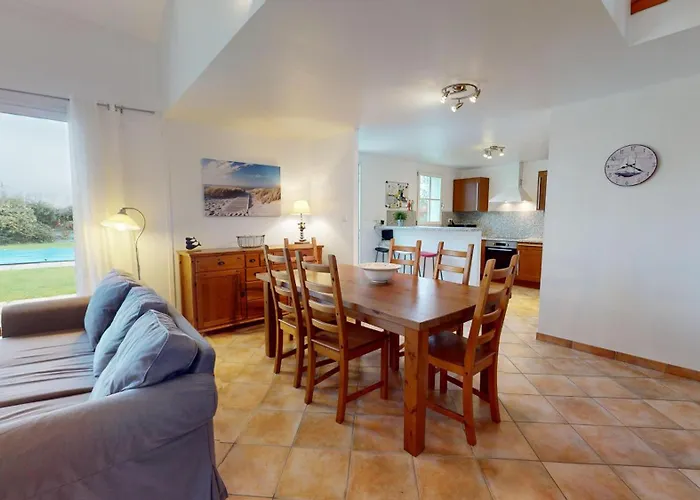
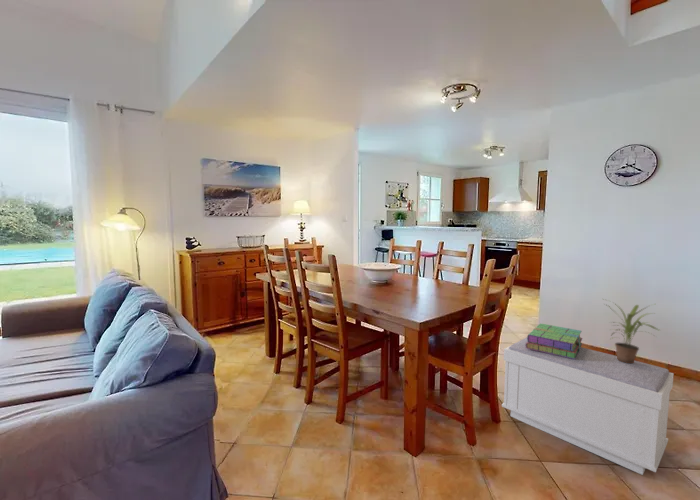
+ bench (579, 393)
+ potted plant (624, 330)
+ stack of books (554, 338)
